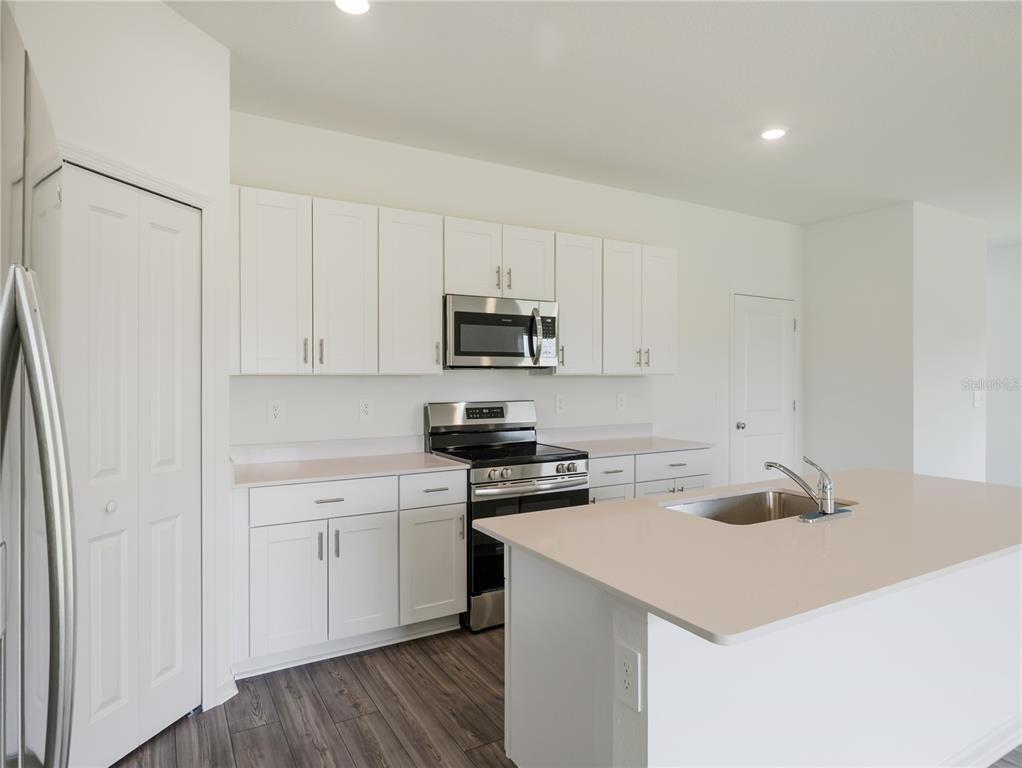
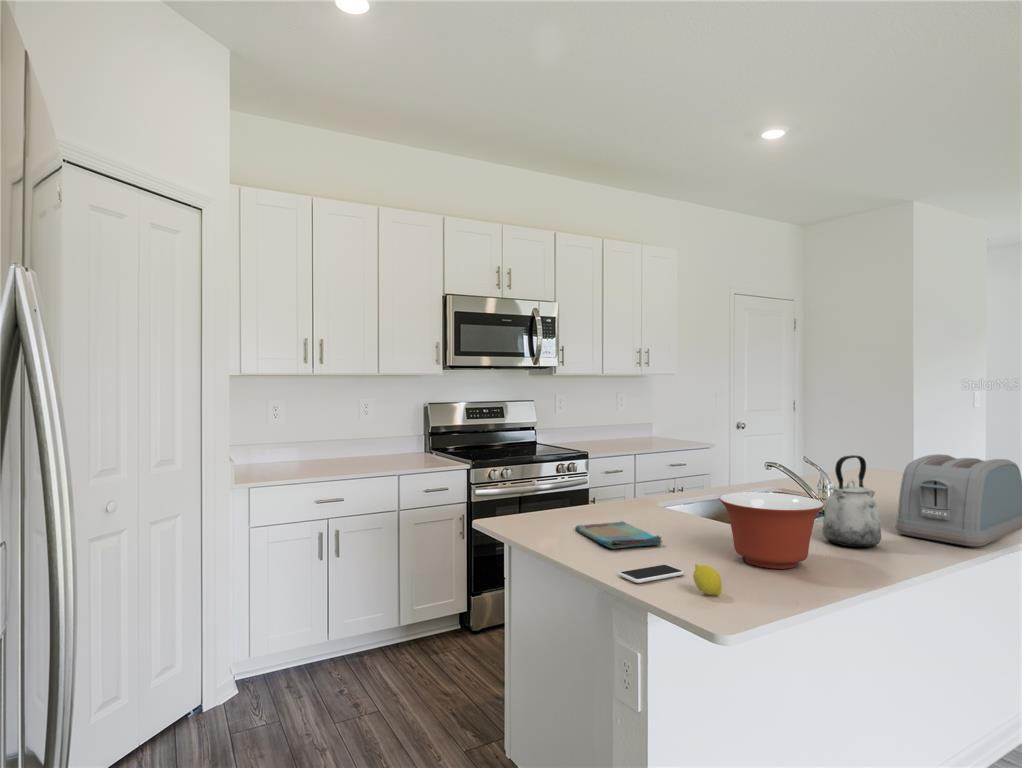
+ toaster (961, 494)
+ fruit (707, 579)
+ dish towel (616, 533)
+ mixing bowl (770, 531)
+ kettle (856, 498)
+ smartphone (651, 573)
